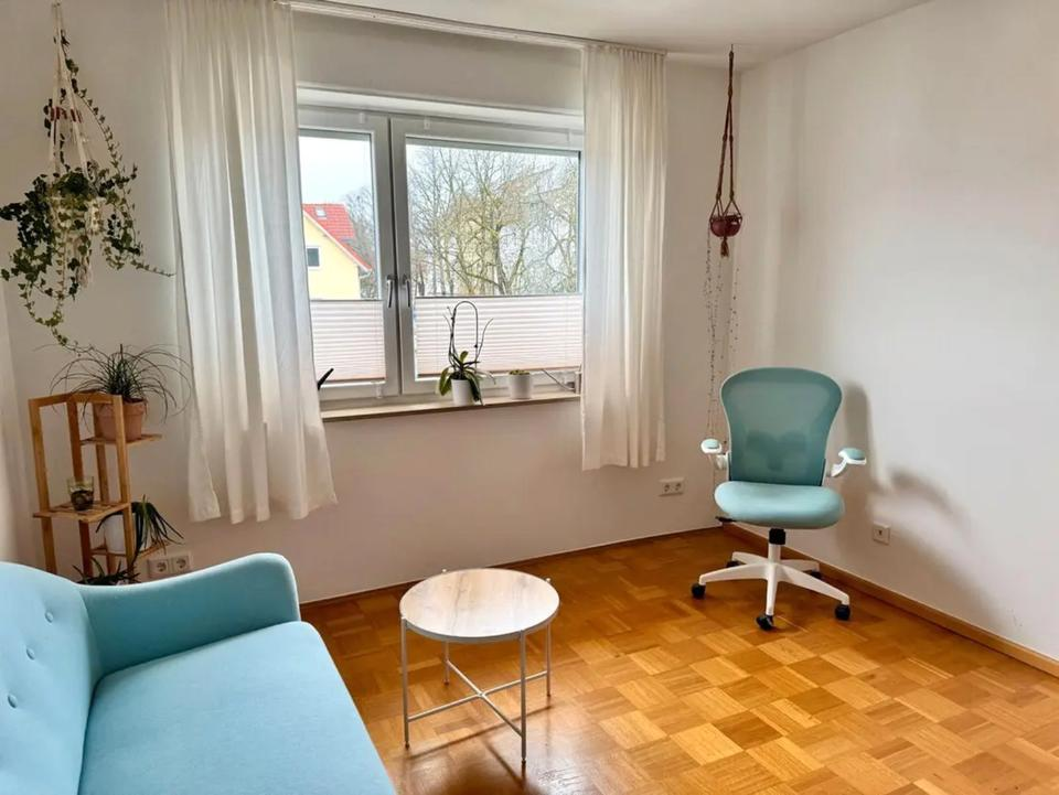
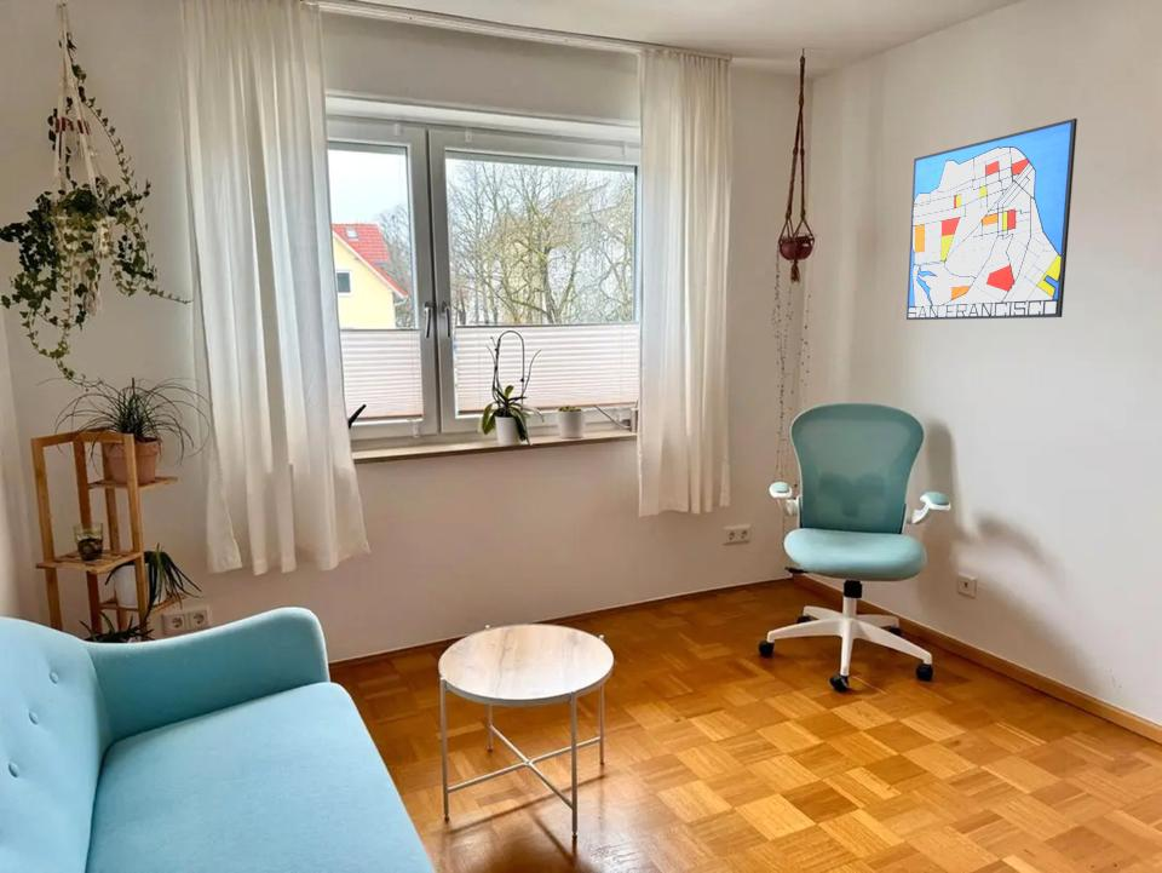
+ wall art (980, 230)
